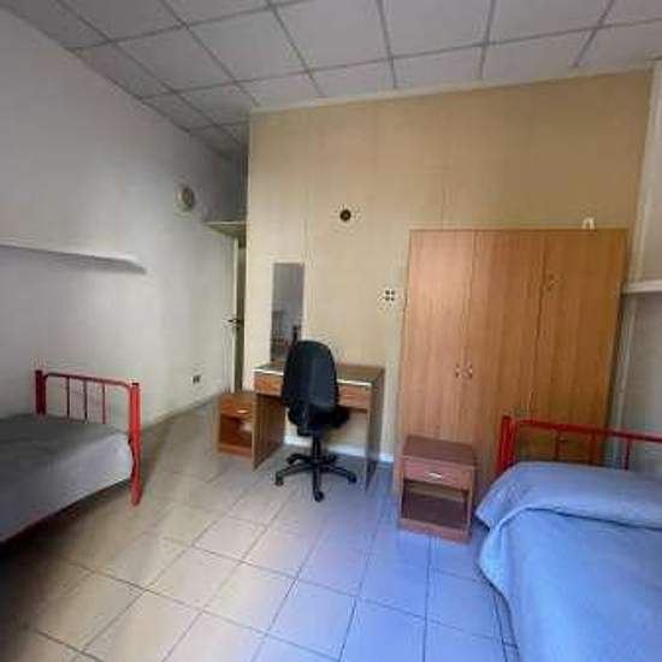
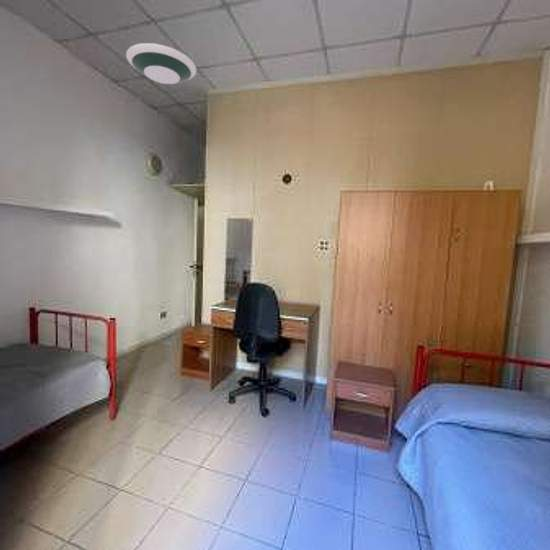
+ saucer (162, 72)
